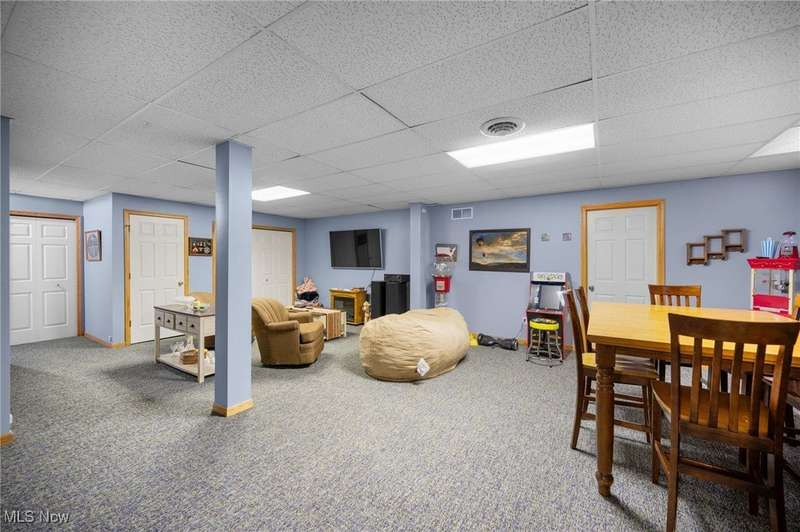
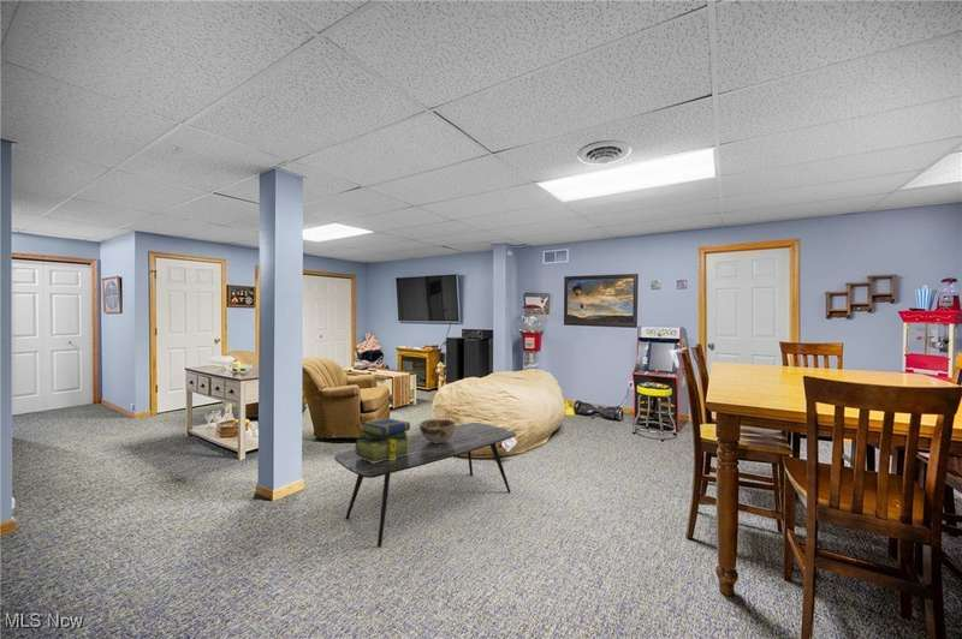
+ coffee table (429, 462)
+ decorative bowl (438, 431)
+ stack of books (384, 437)
